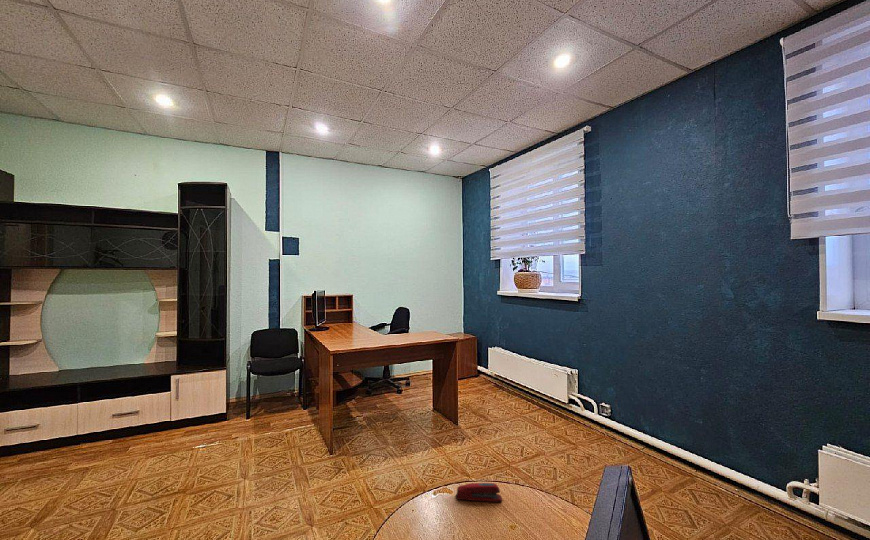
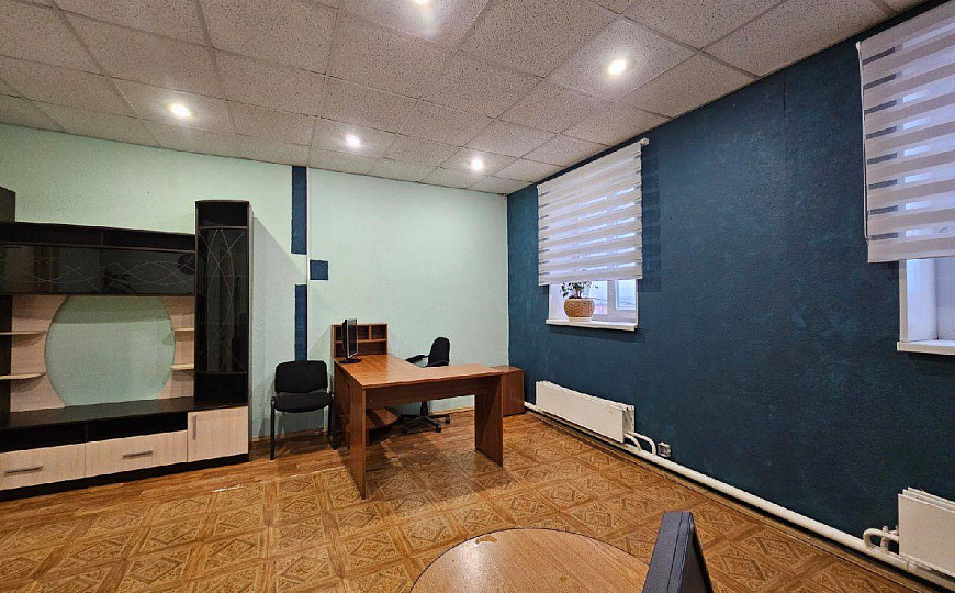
- stapler (478, 490)
